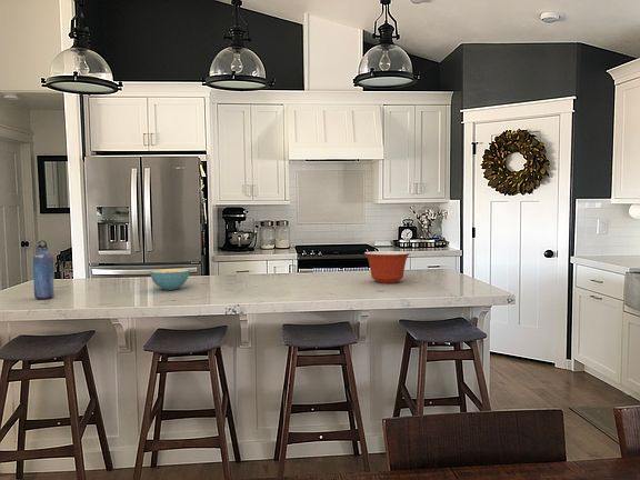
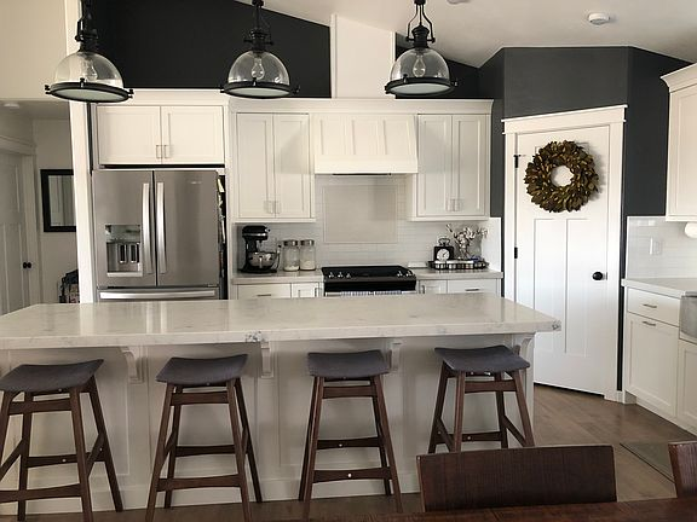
- water bottle (42, 269)
- mixing bowl (387, 267)
- cereal bowl (170, 280)
